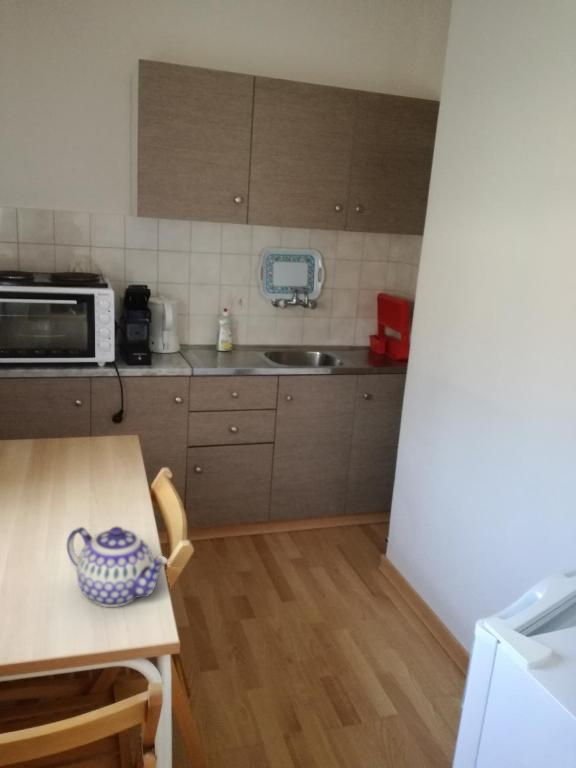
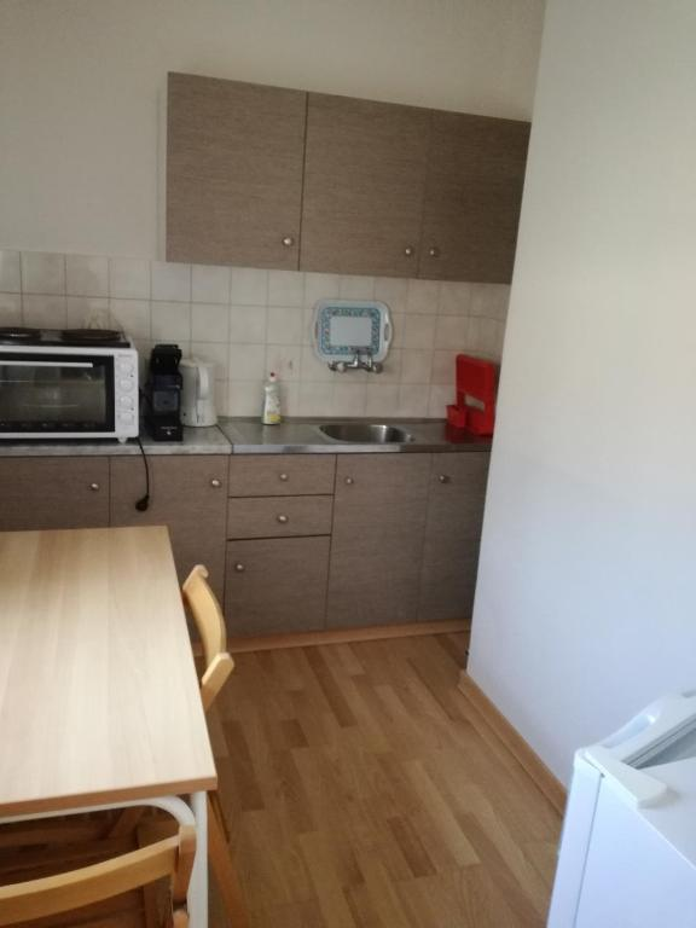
- teapot (115, 560)
